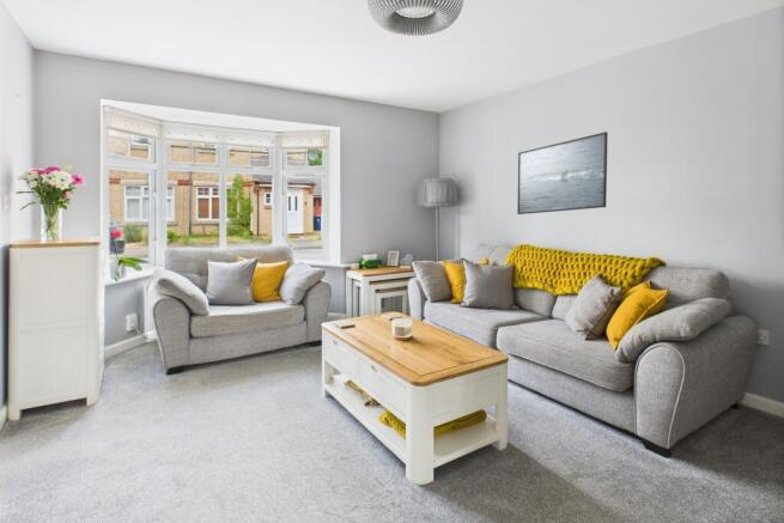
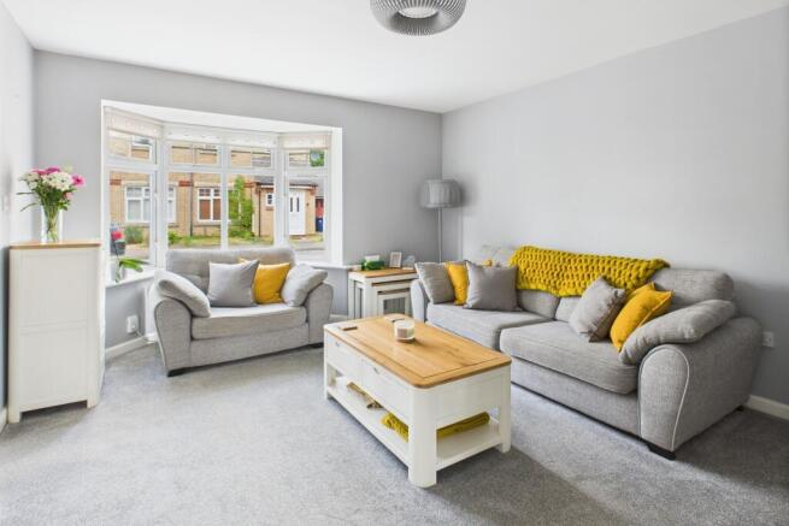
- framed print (558, 177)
